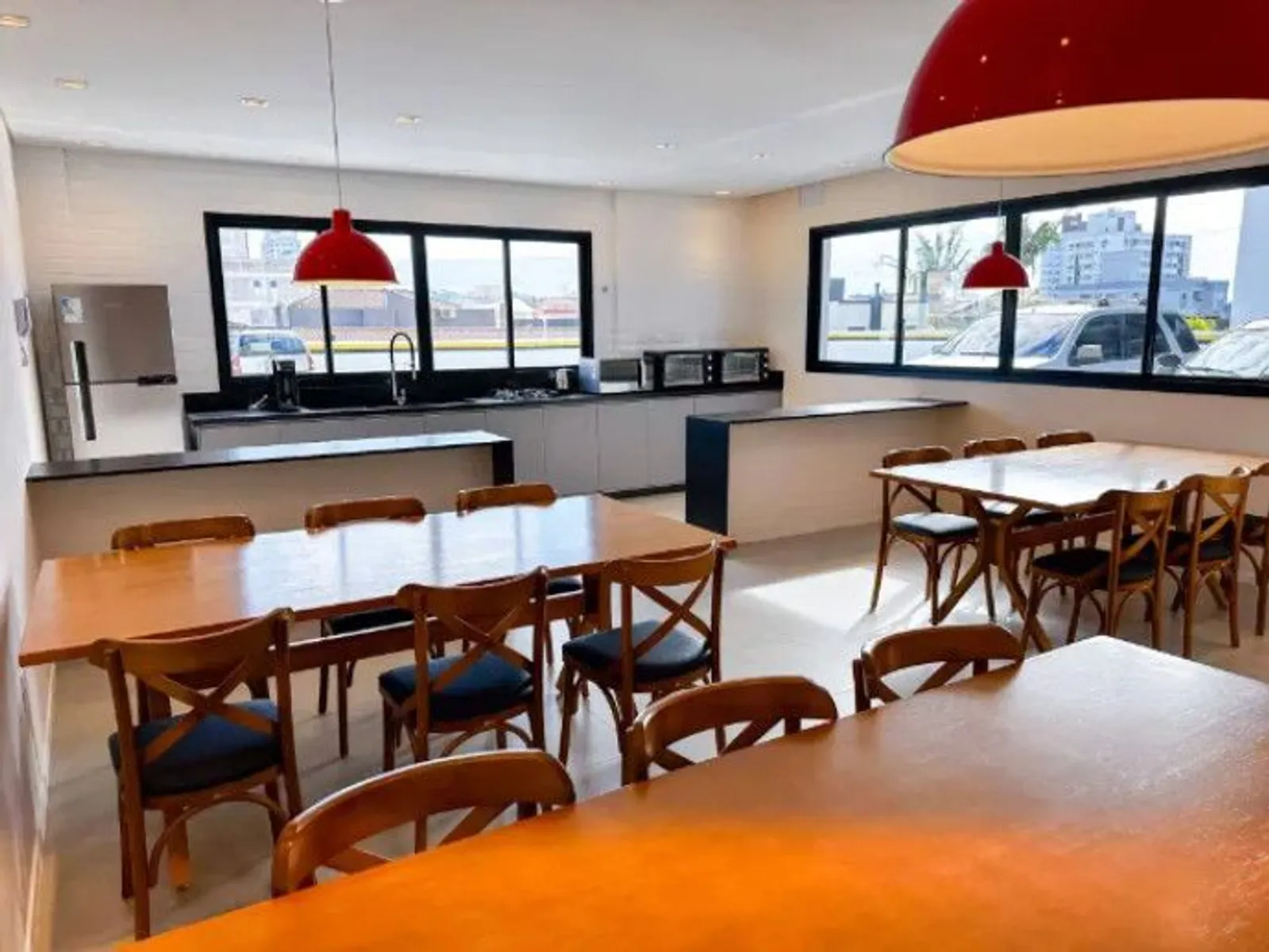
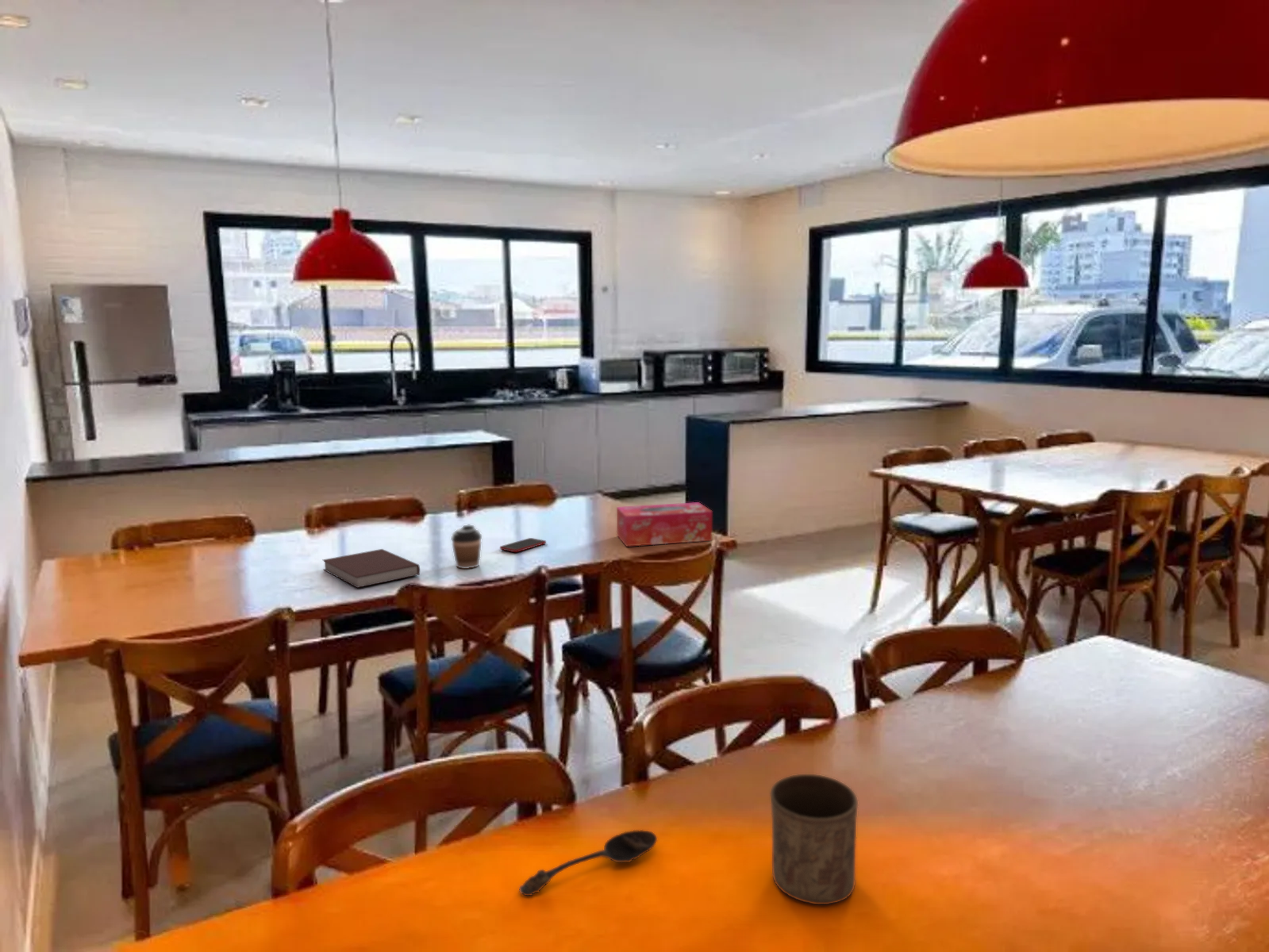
+ coffee cup (467, 546)
+ cell phone (523, 545)
+ spoon (590, 859)
+ notebook (371, 566)
+ cup (812, 838)
+ tissue box (663, 524)
